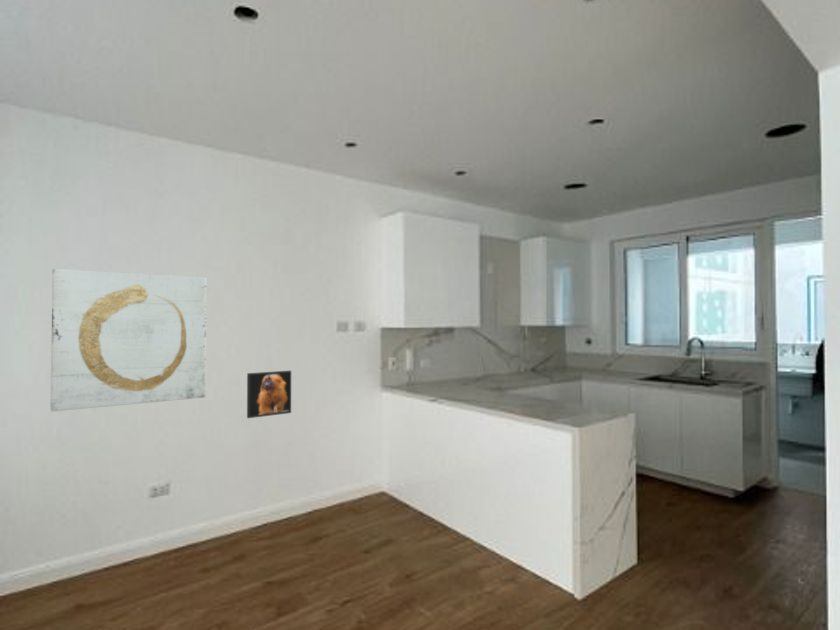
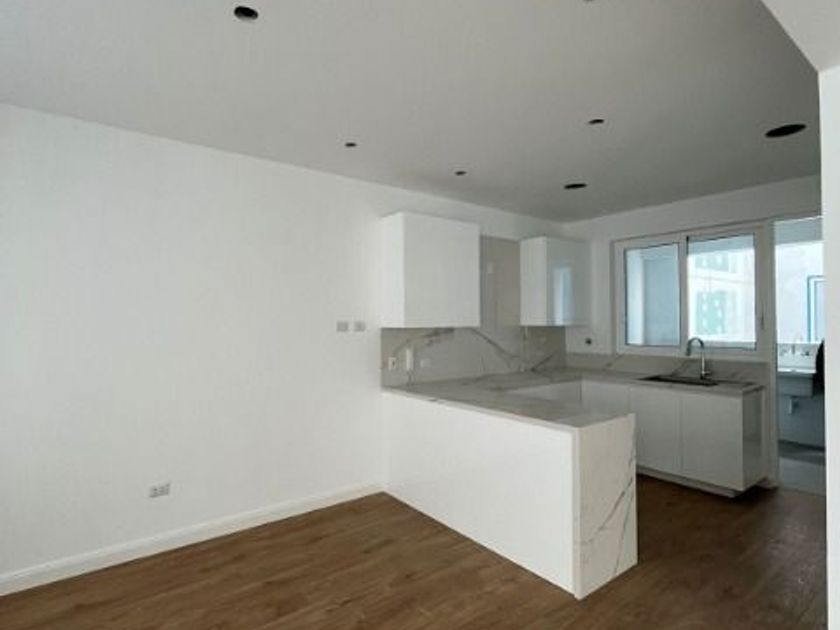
- wall art (135, 338)
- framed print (269, 393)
